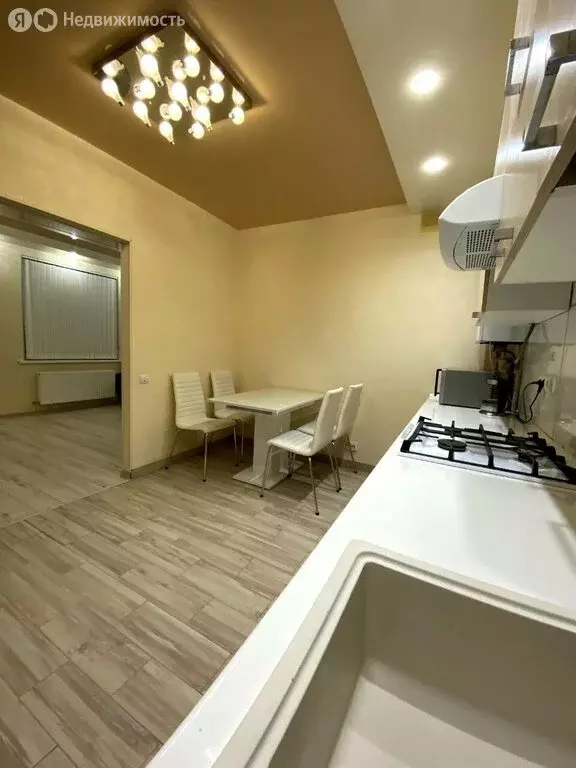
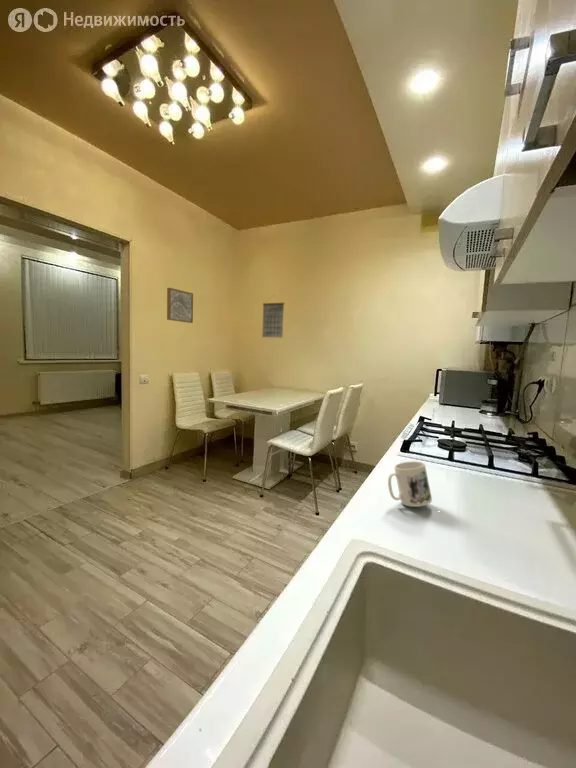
+ mug (410, 484)
+ calendar (273, 316)
+ wall art (180, 306)
